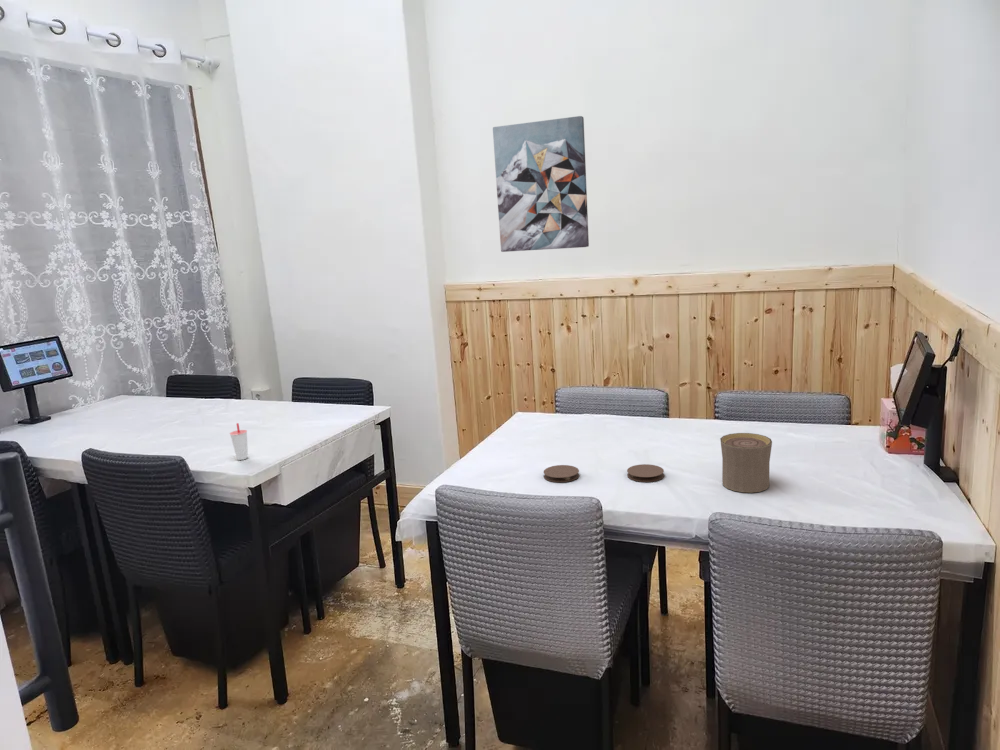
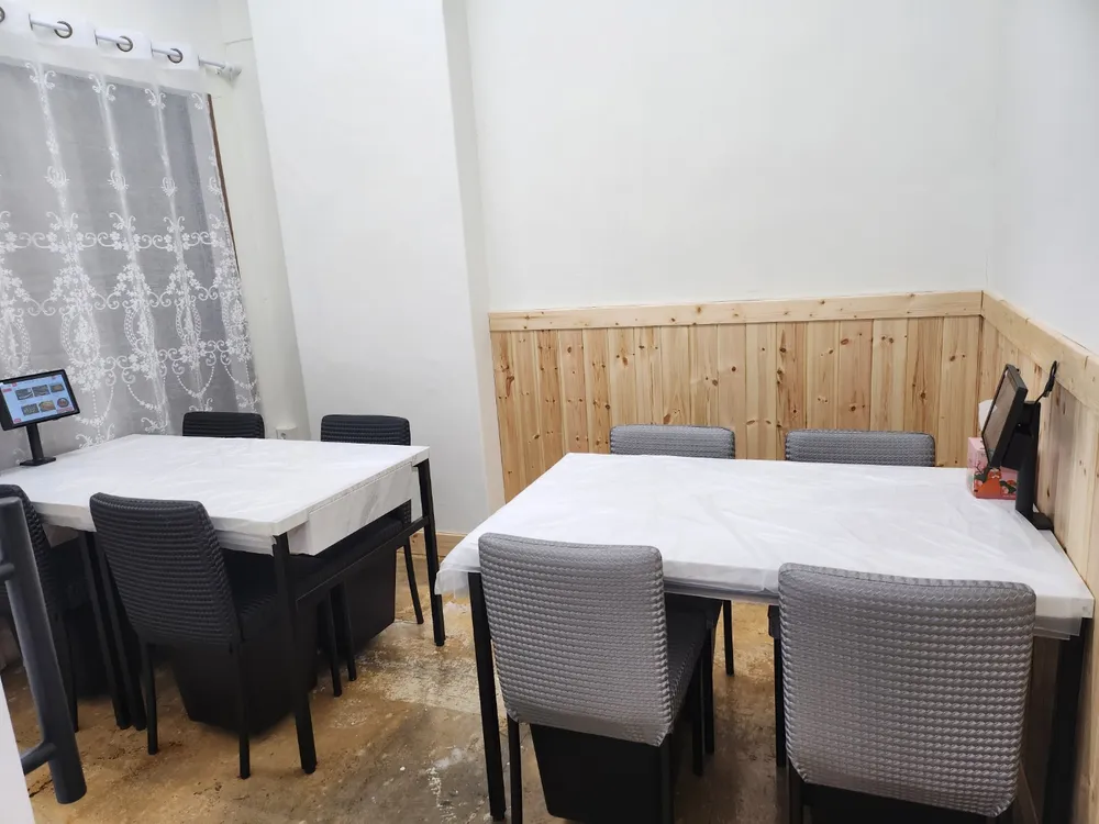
- cup (745, 462)
- coaster (561, 473)
- wall art (540, 186)
- cup (239, 440)
- coaster (645, 472)
